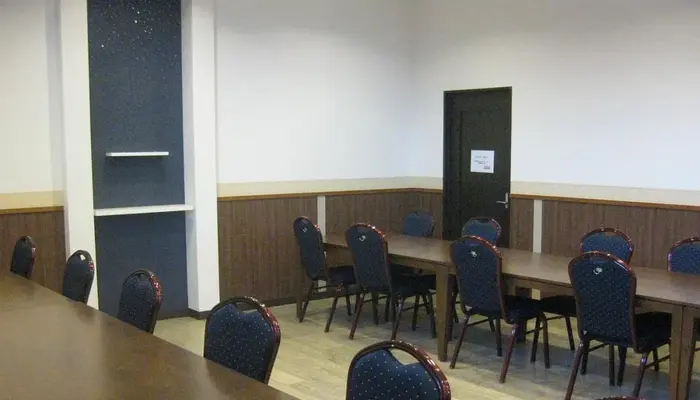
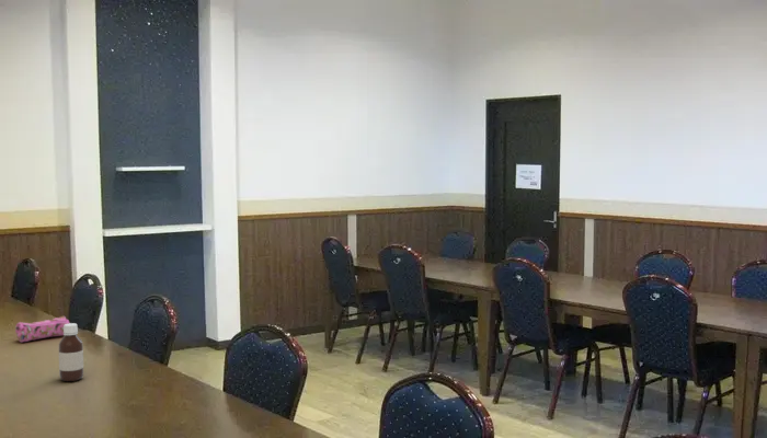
+ pencil case (43, 328)
+ bottle (70, 351)
